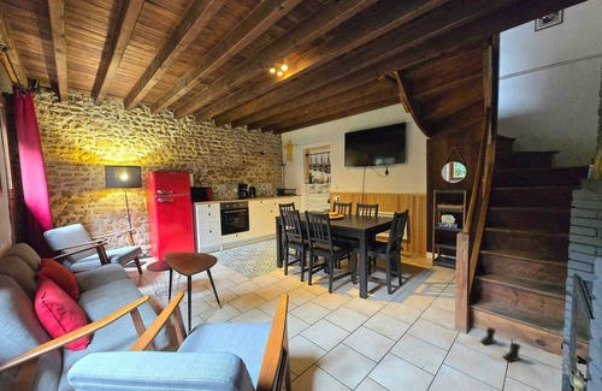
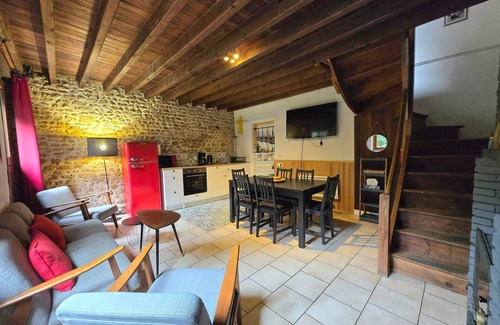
- boots (495, 340)
